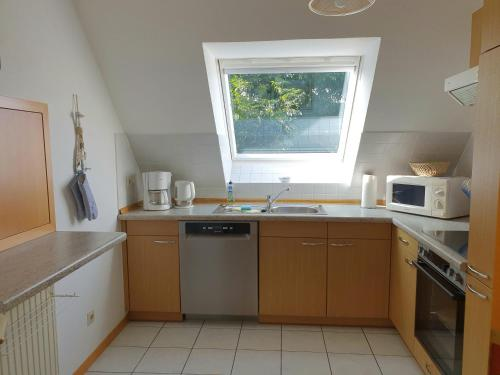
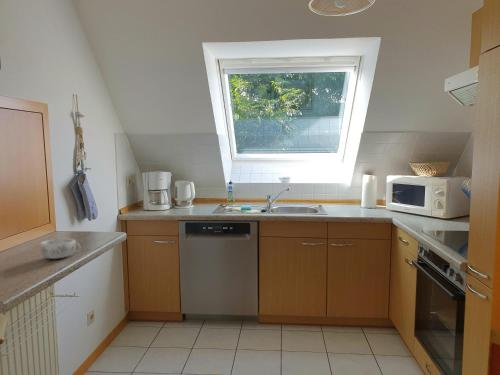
+ decorative bowl (61, 249)
